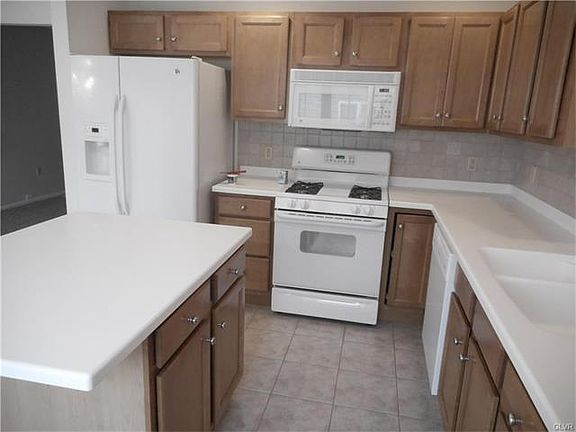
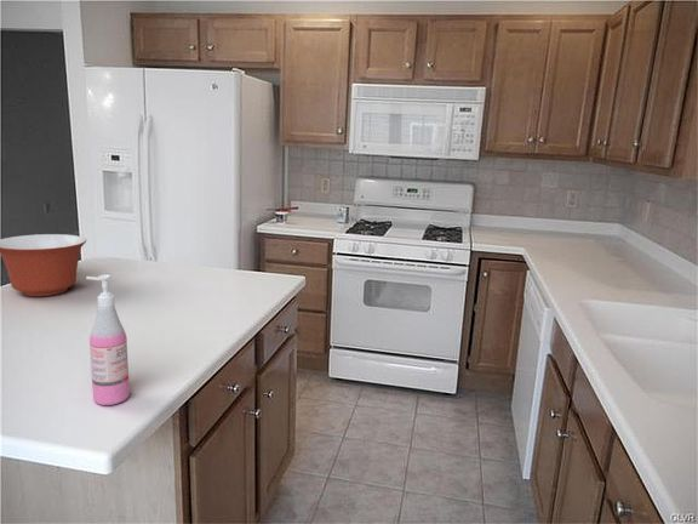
+ mixing bowl (42, 266)
+ soap dispenser (107, 338)
